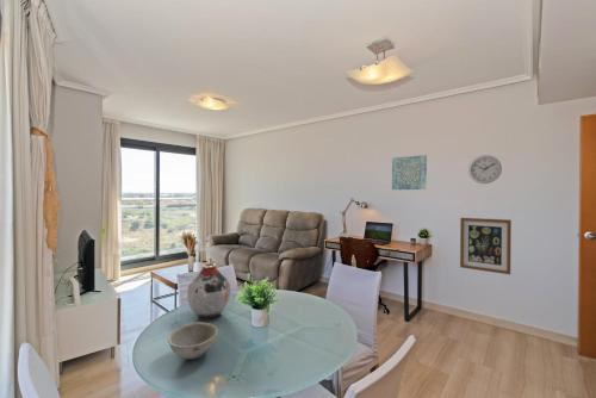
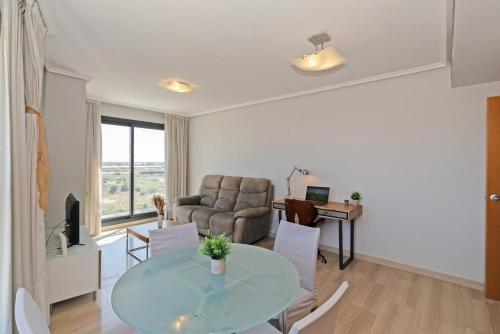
- wall clock (484, 169)
- wall art (484, 244)
- vase (209, 290)
- wall art (408, 173)
- bowl (193, 343)
